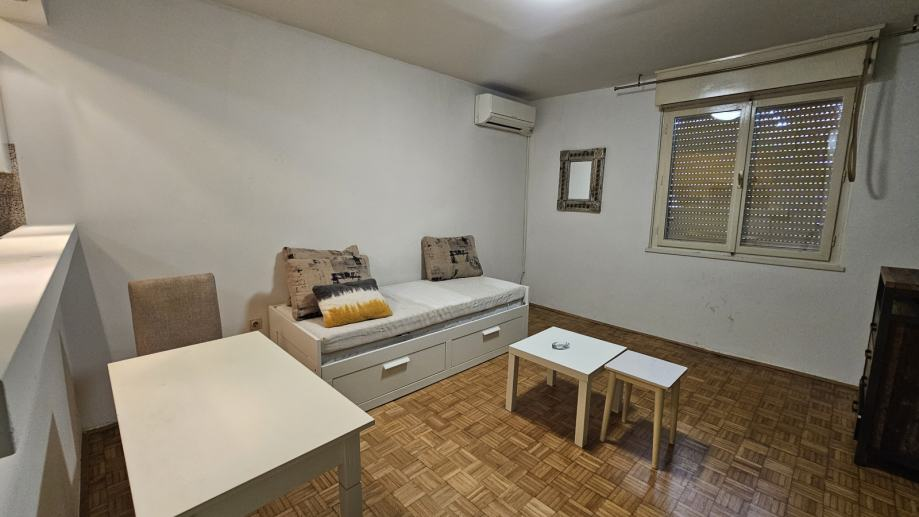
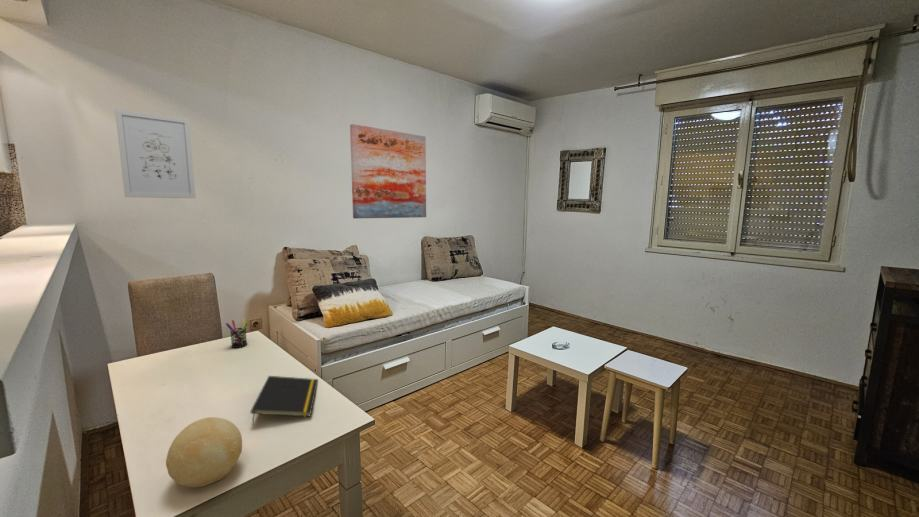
+ decorative ball (205, 449)
+ pen holder (239, 332)
+ wall art (391, 175)
+ wall art (157, 156)
+ notepad (288, 394)
